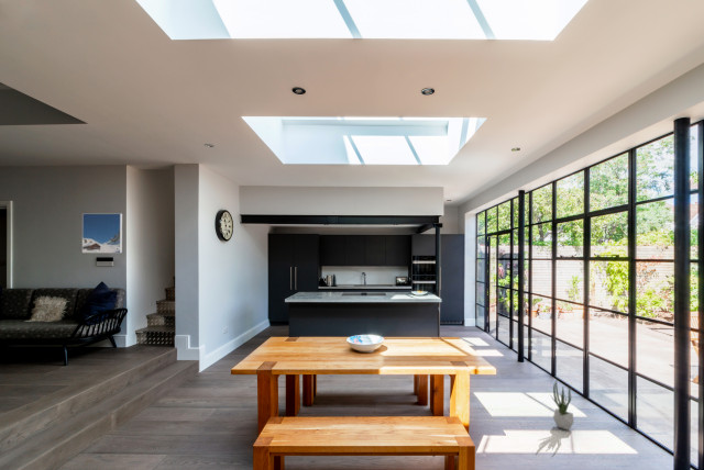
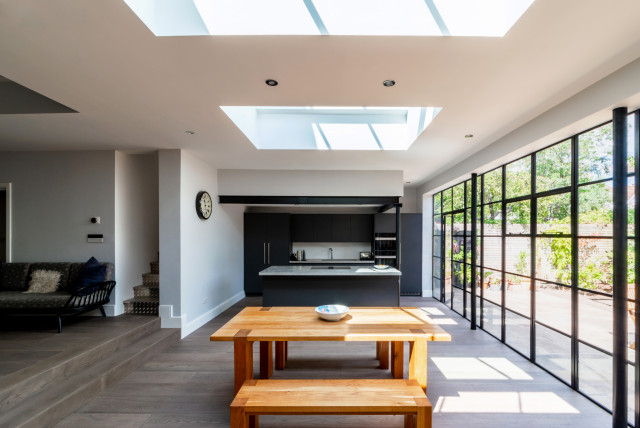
- potted plant (561, 404)
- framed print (102, 233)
